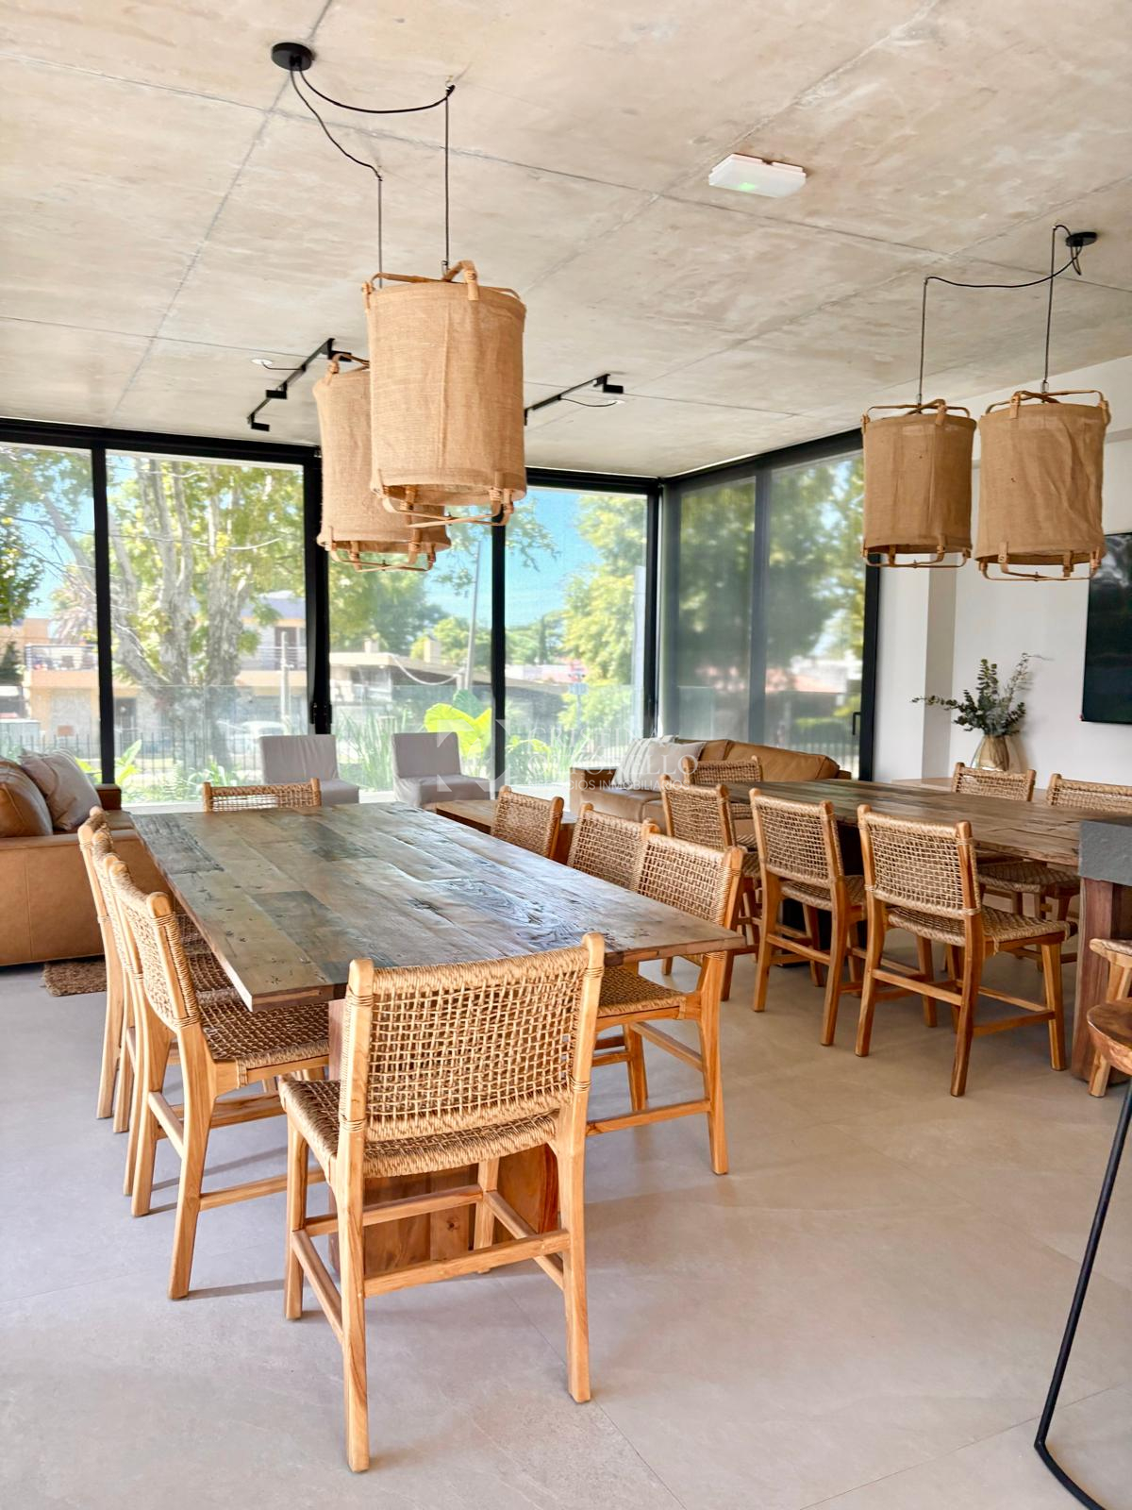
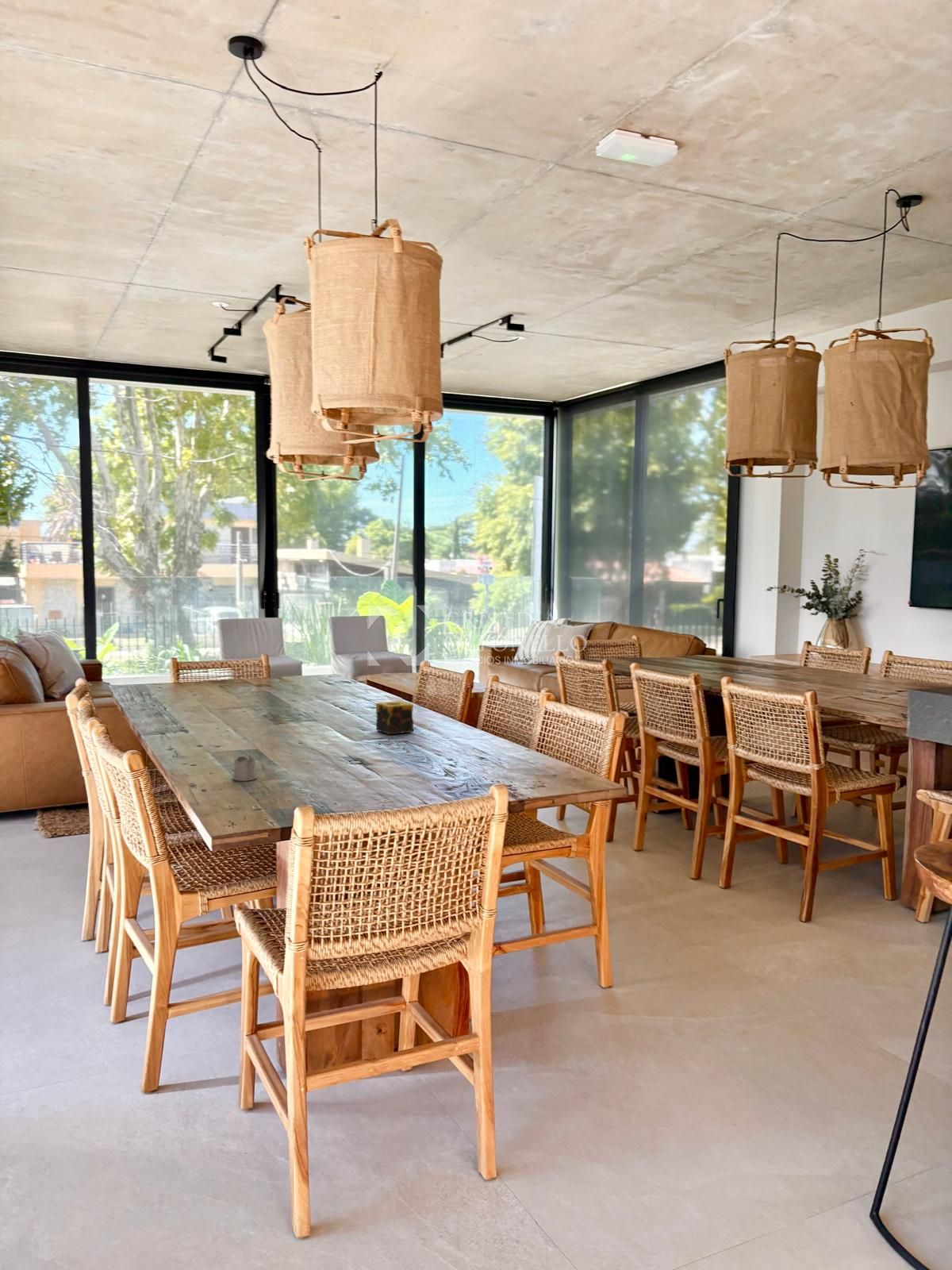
+ tea glass holder (245, 762)
+ candle (394, 717)
